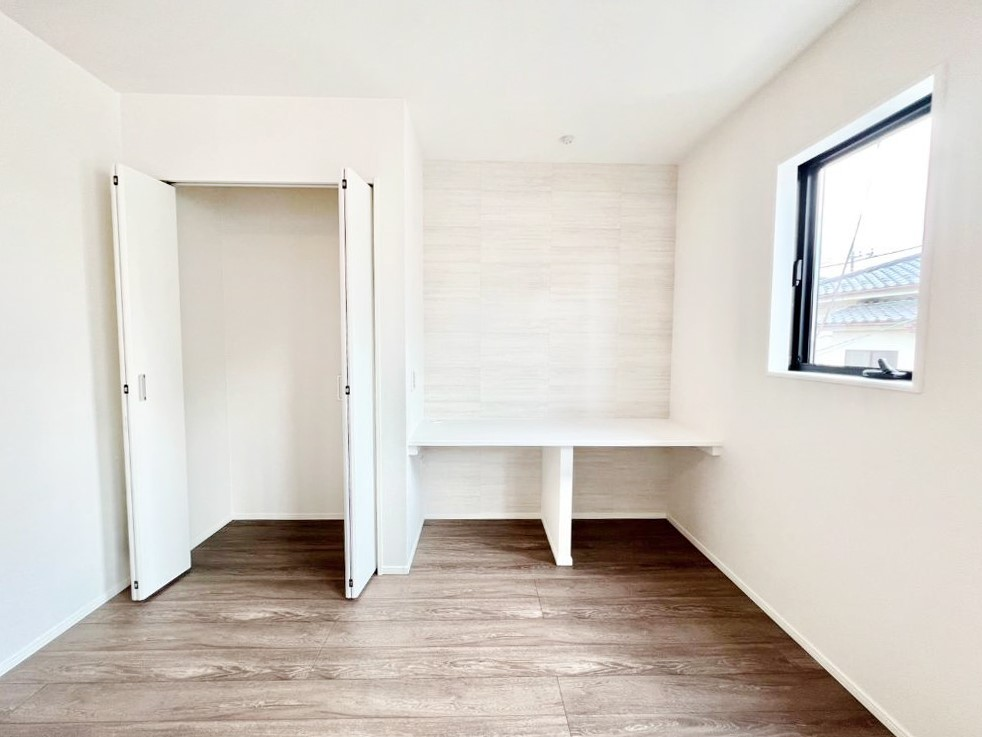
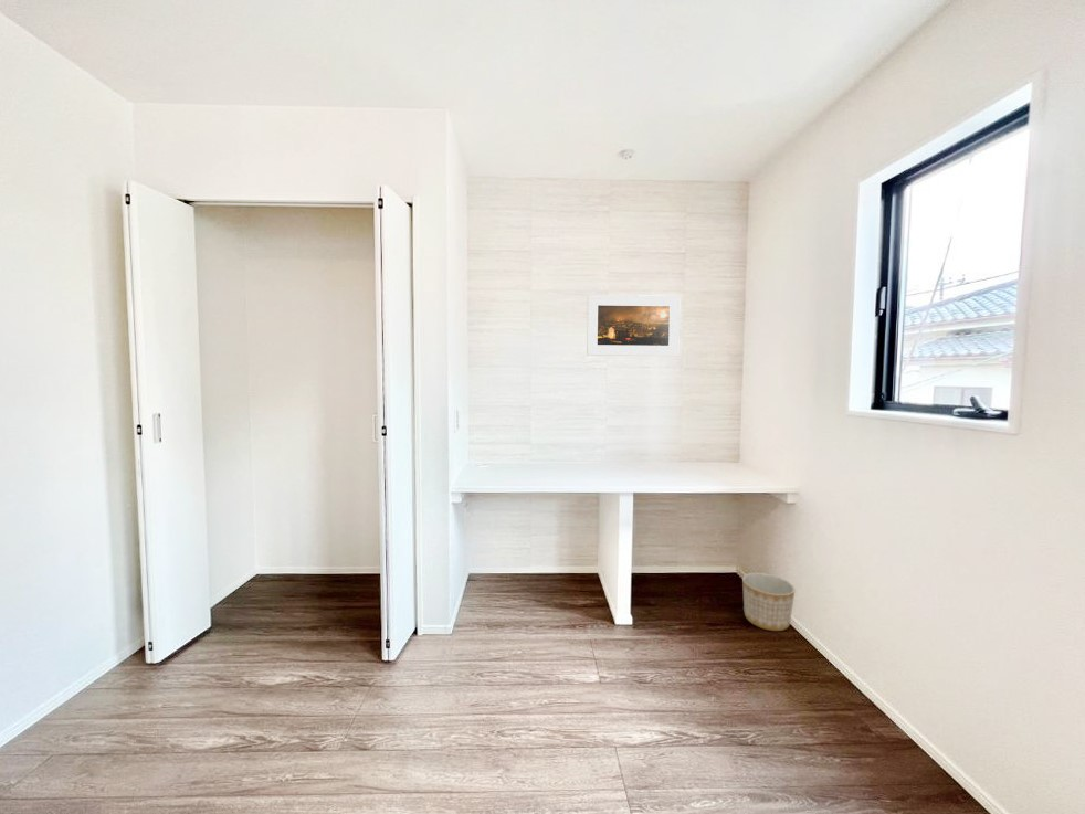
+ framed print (633, 325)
+ planter (767, 602)
